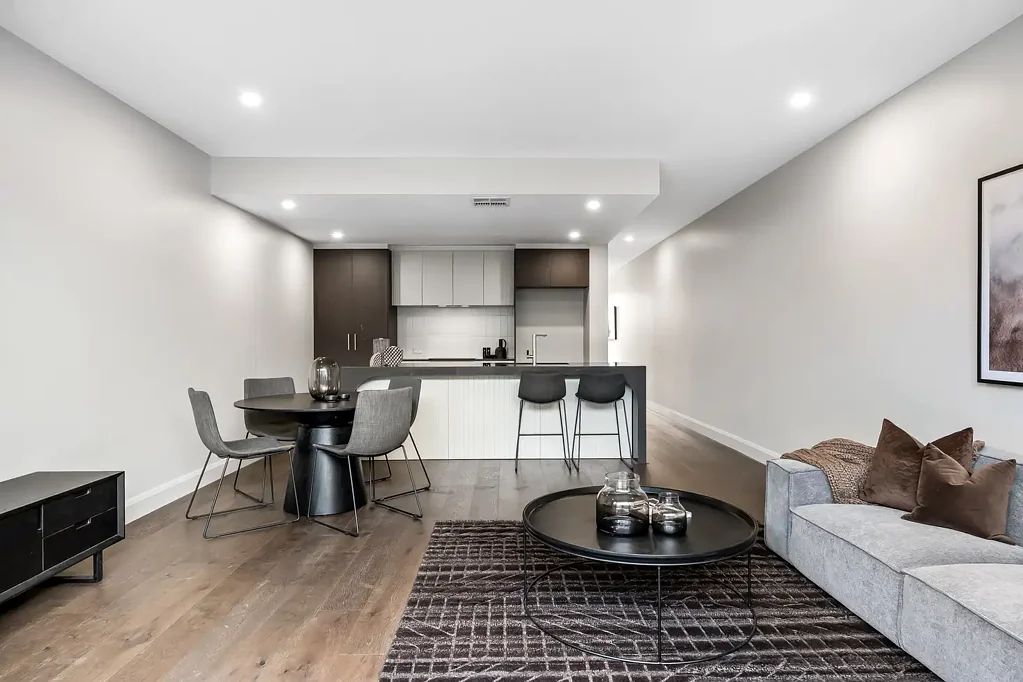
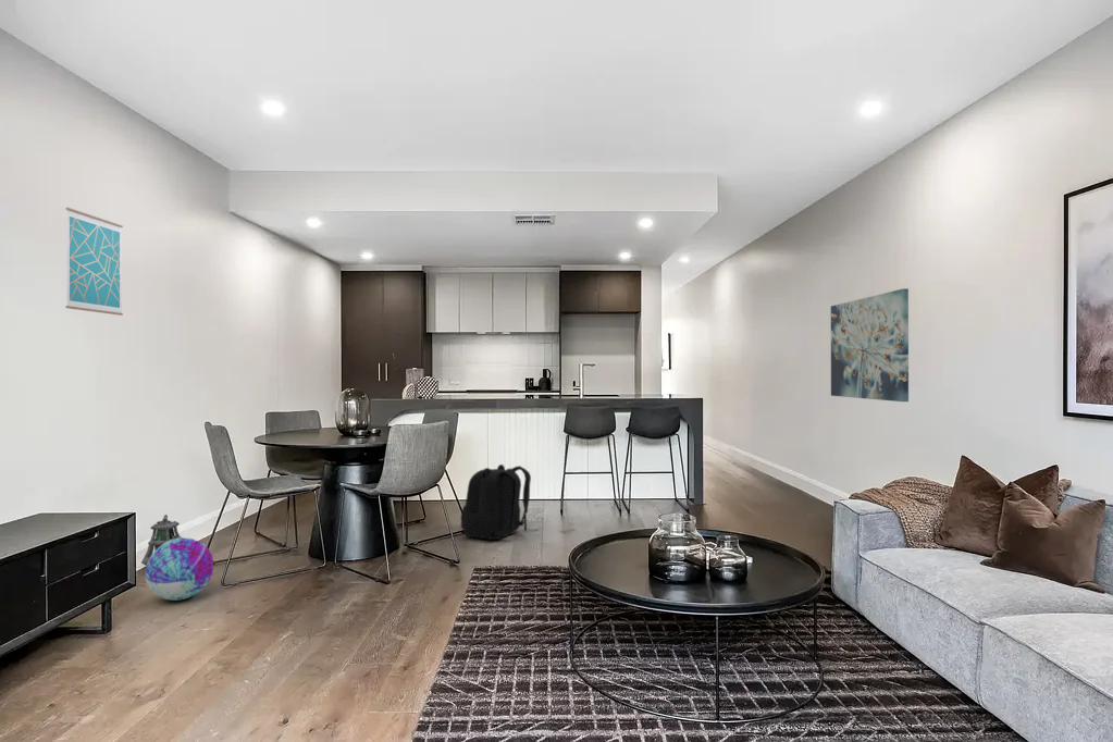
+ decorative ball (180, 568)
+ lantern (164, 540)
+ backpack (497, 500)
+ wall art (865, 348)
+ wall art (96, 264)
